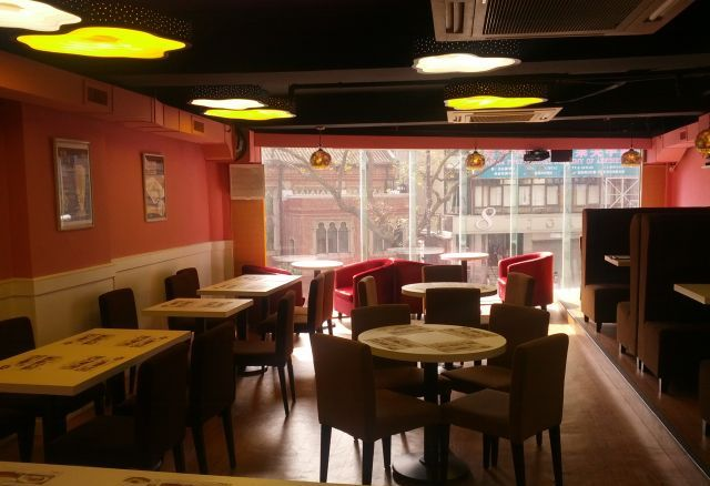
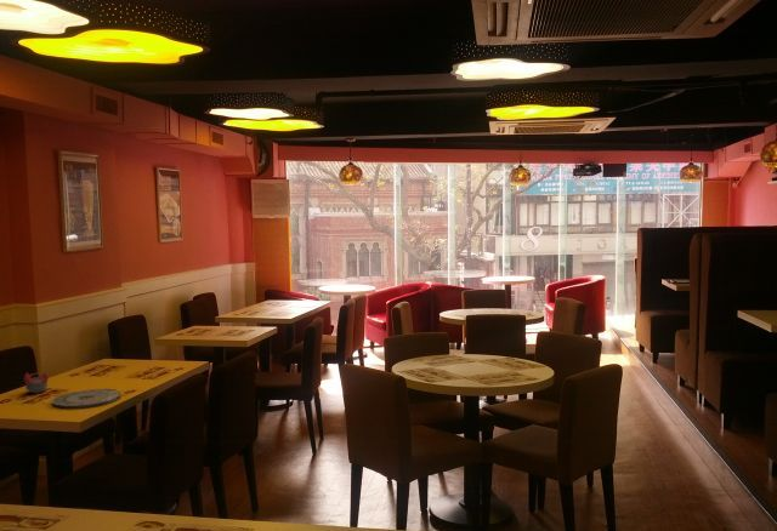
+ plate (86, 398)
+ napkin holder (36, 381)
